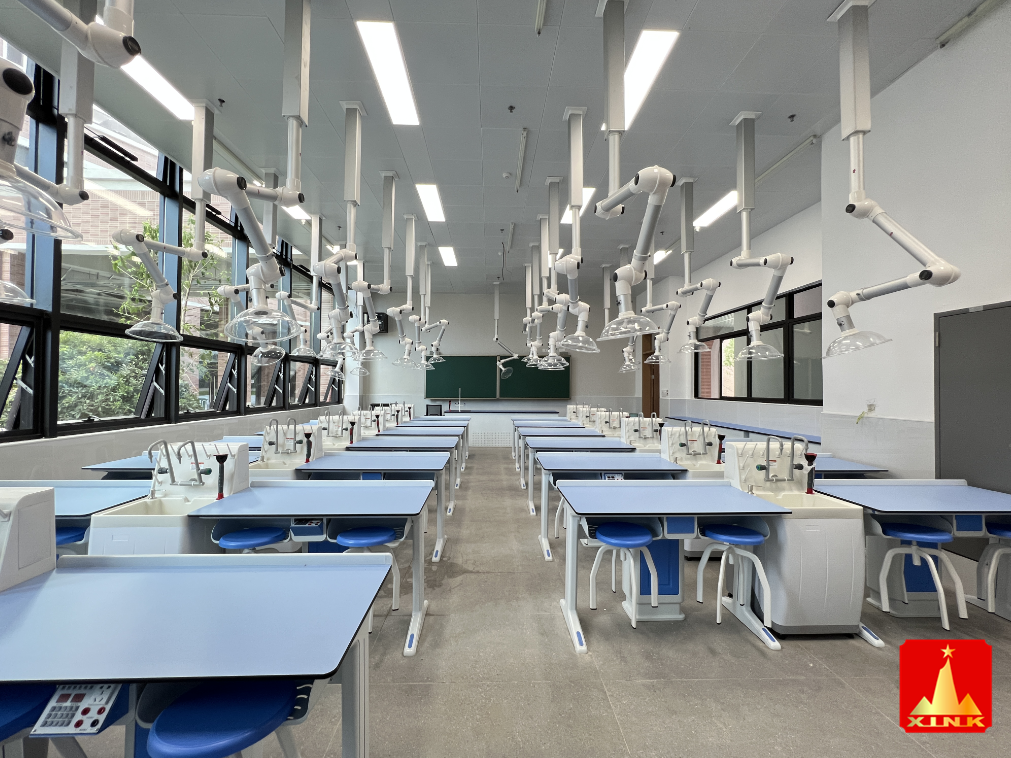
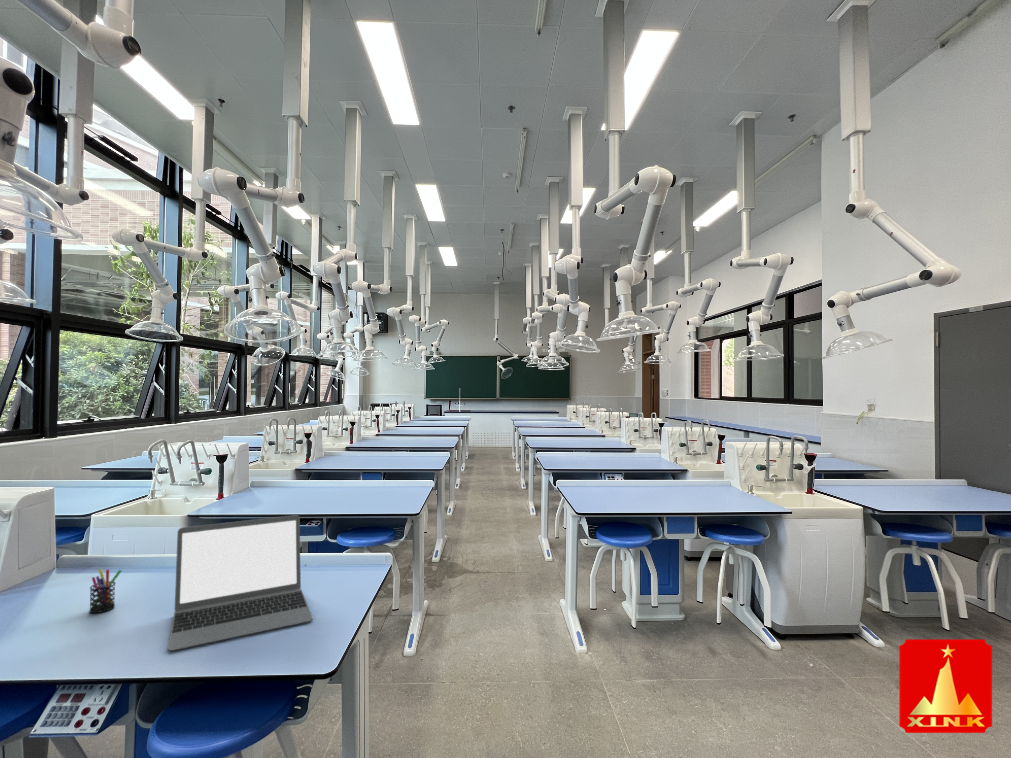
+ pen holder (106, 587)
+ laptop (243, 573)
